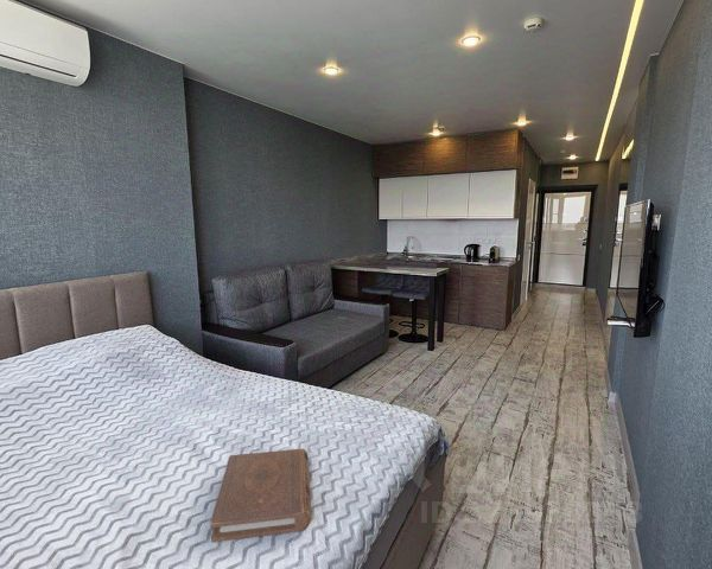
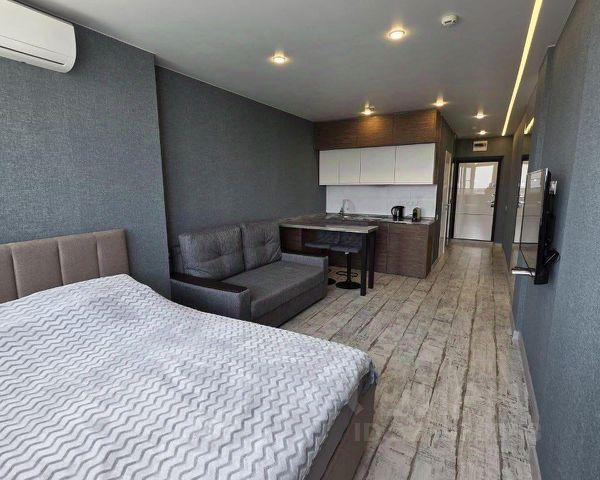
- book (266, 488)
